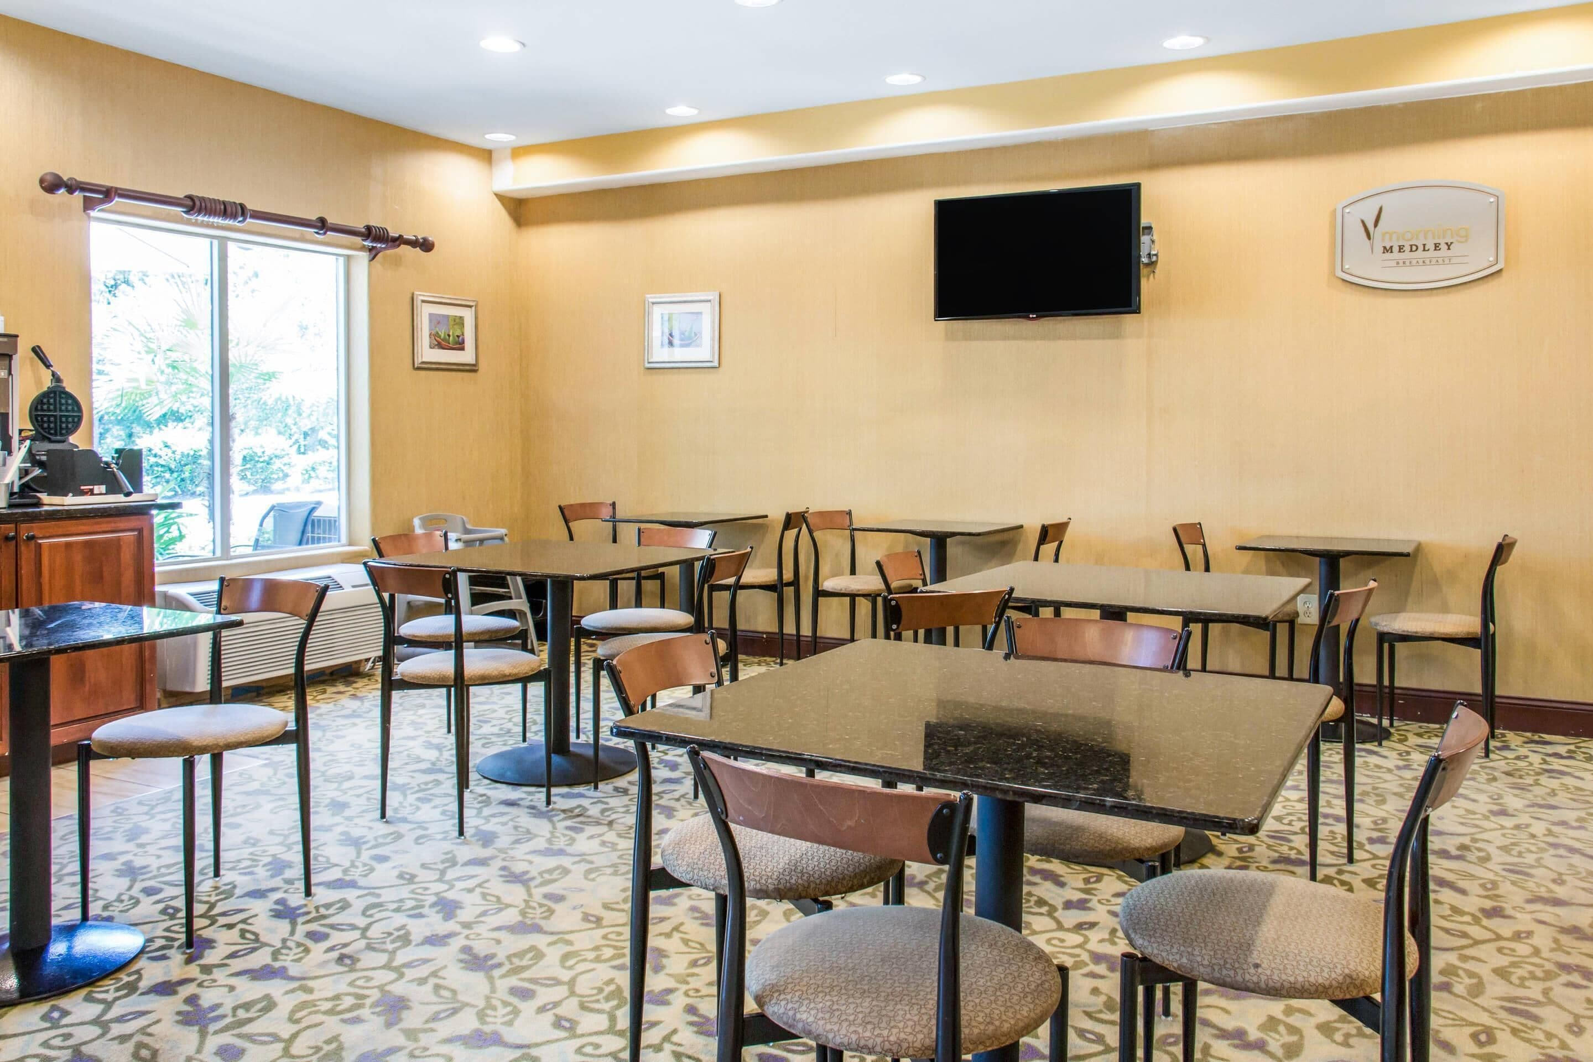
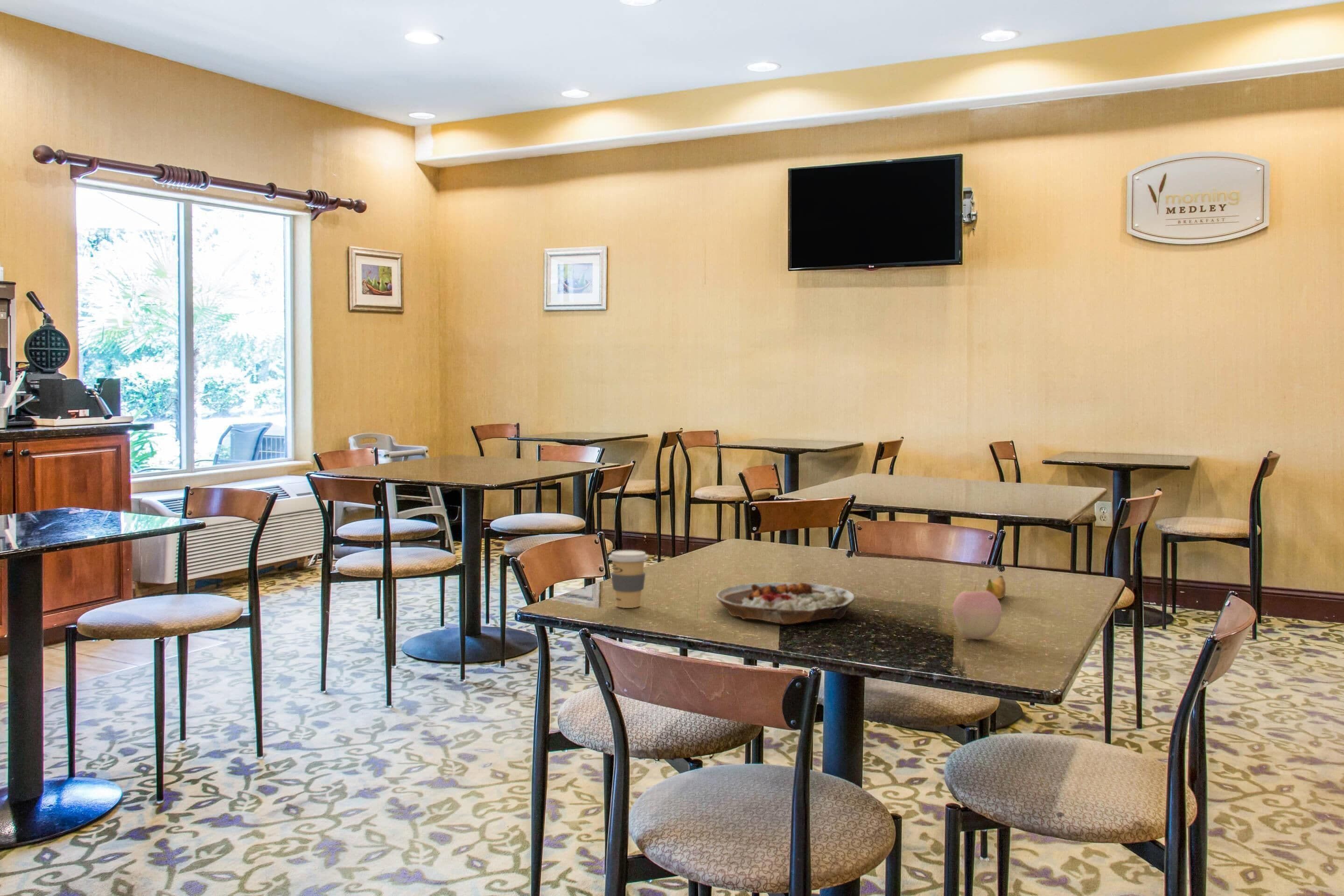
+ banana (995, 585)
+ coffee cup (628, 579)
+ apple (977, 611)
+ plate (785, 596)
